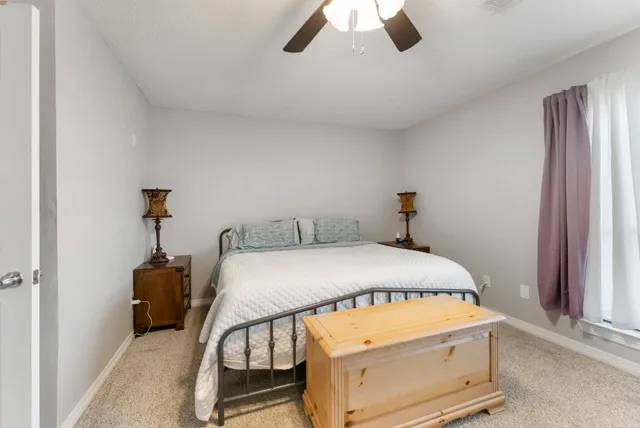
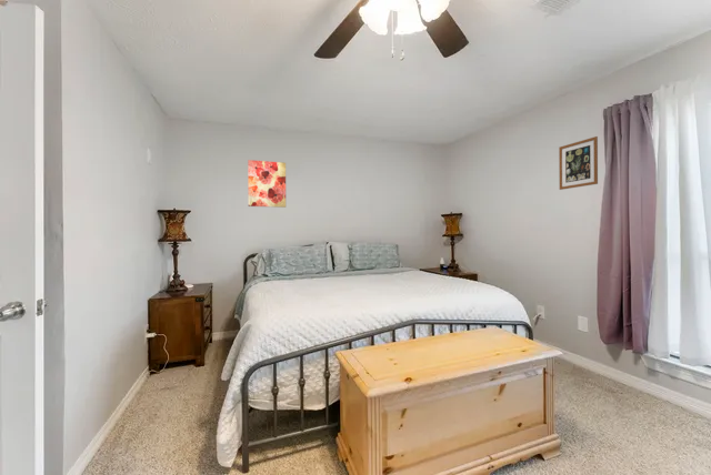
+ wall art (577, 164)
+ wall art (267, 183)
